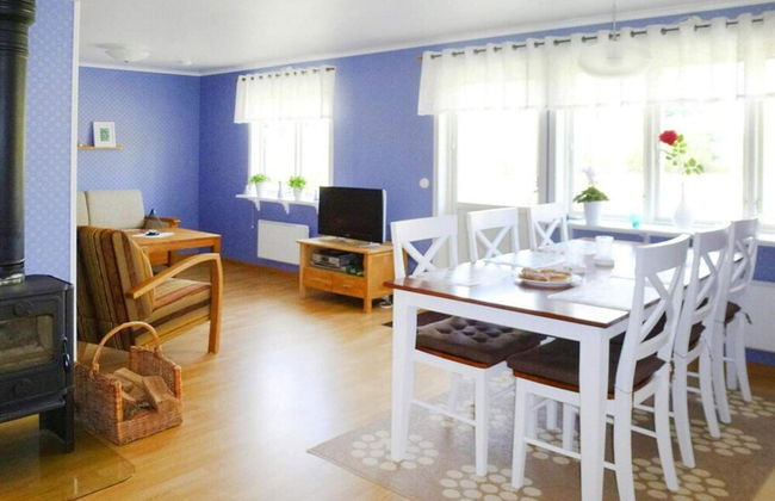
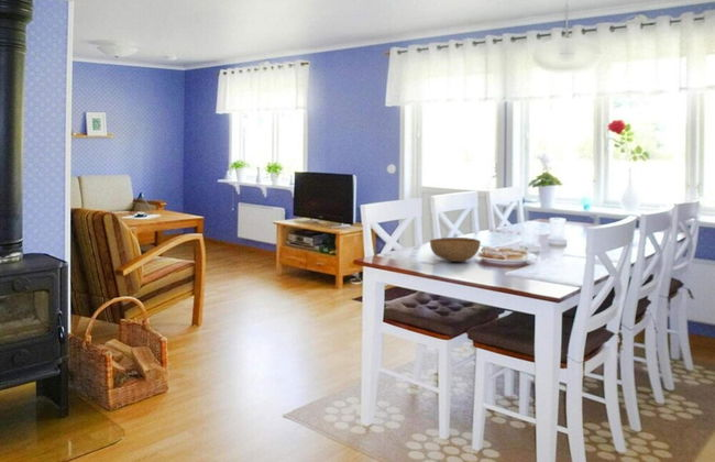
+ bowl (454, 250)
